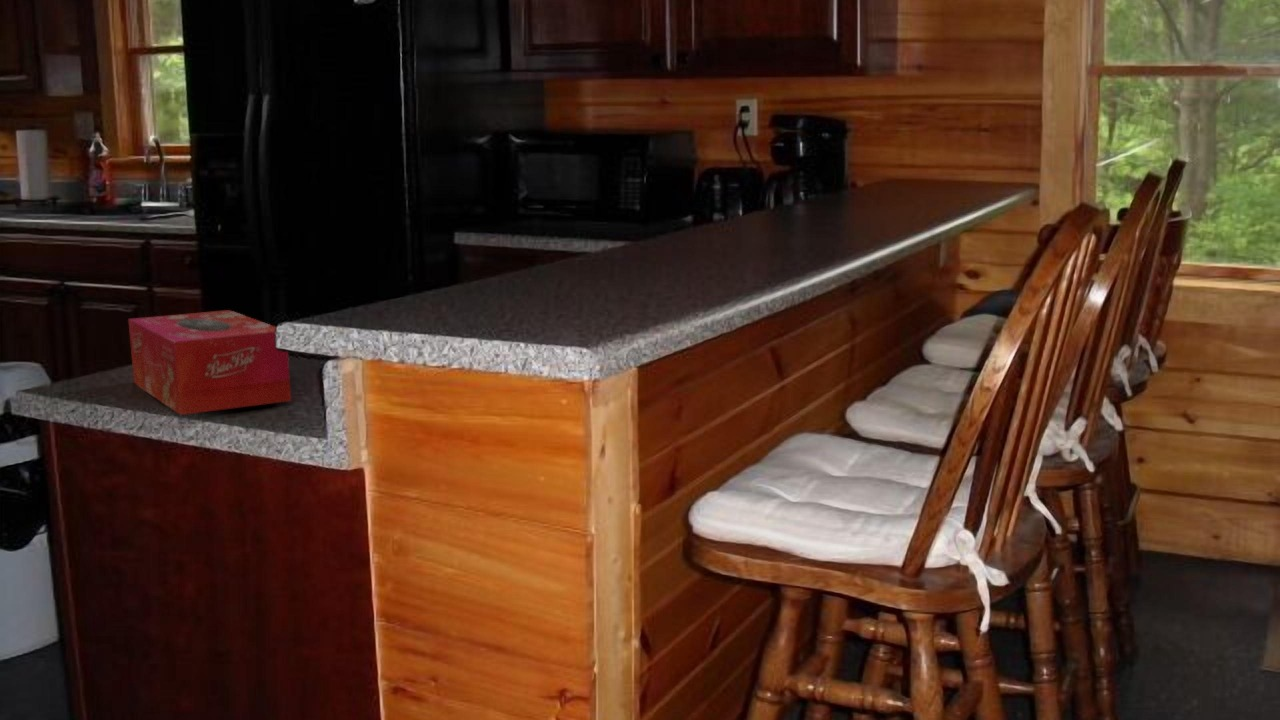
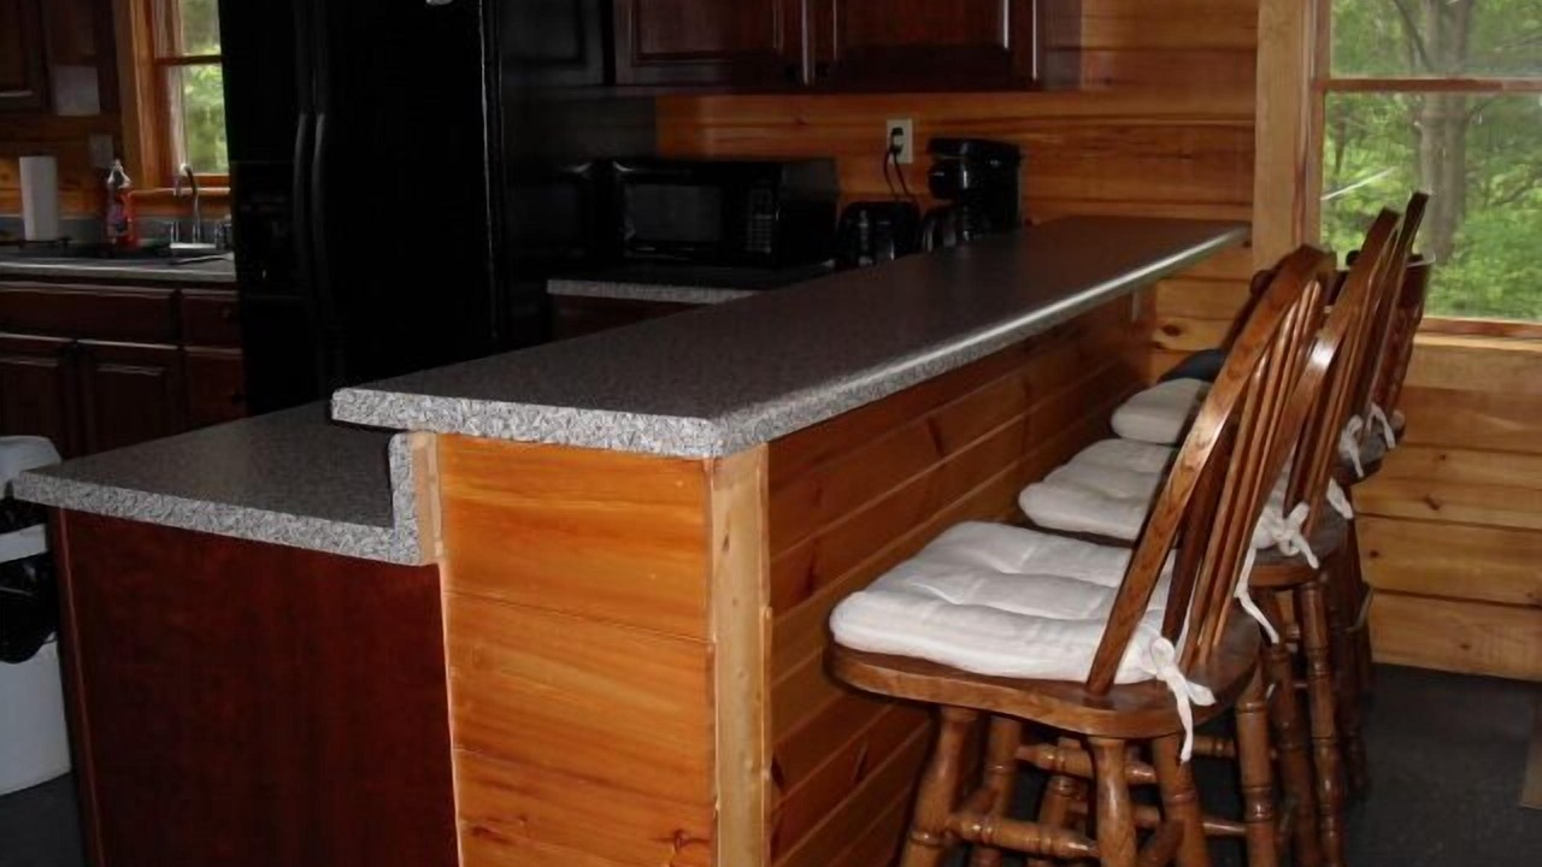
- tissue box (206, 358)
